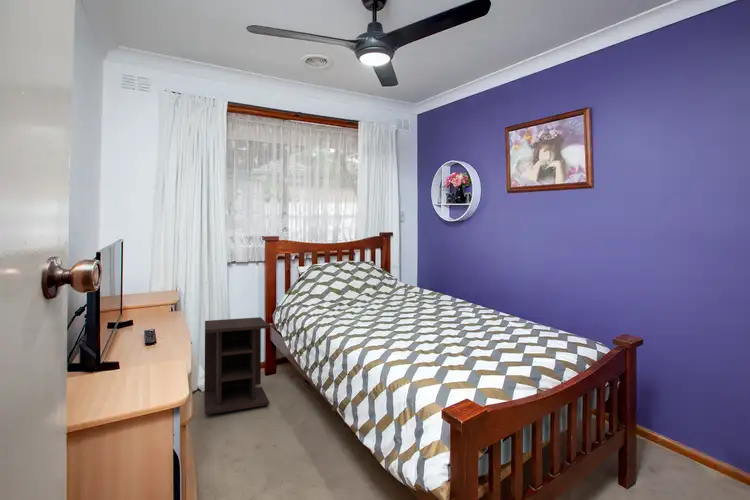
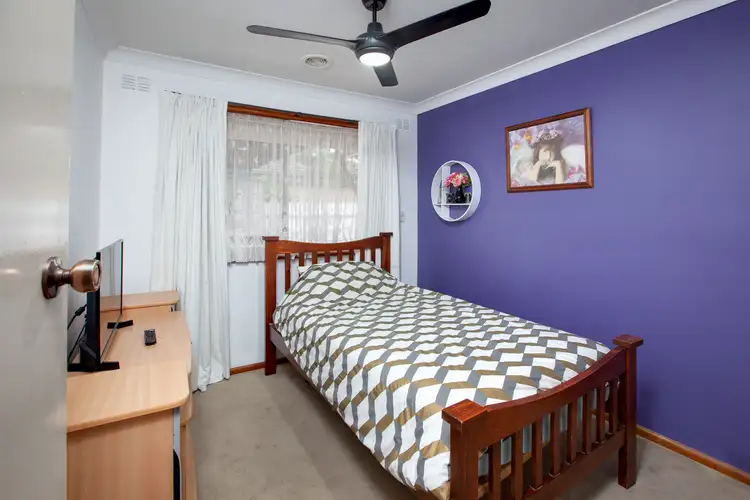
- nightstand (235, 360)
